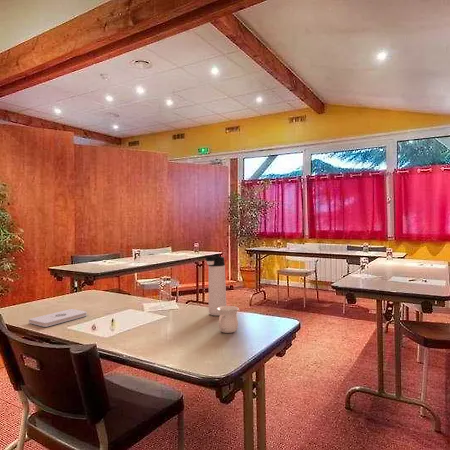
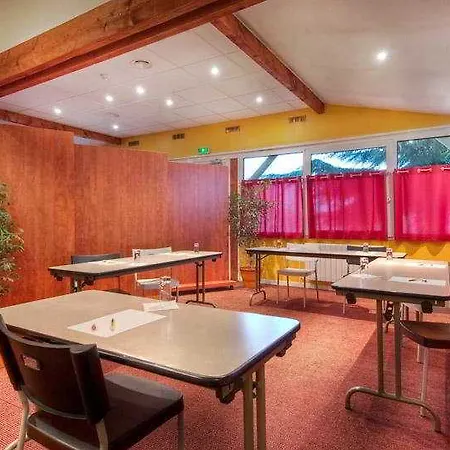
- mug (226, 320)
- thermos bottle (214, 284)
- notepad (59, 317)
